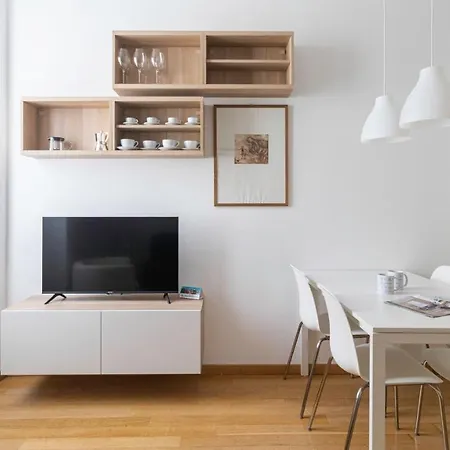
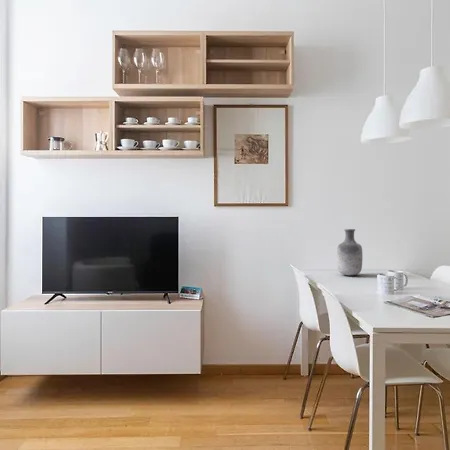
+ vase (349, 252)
